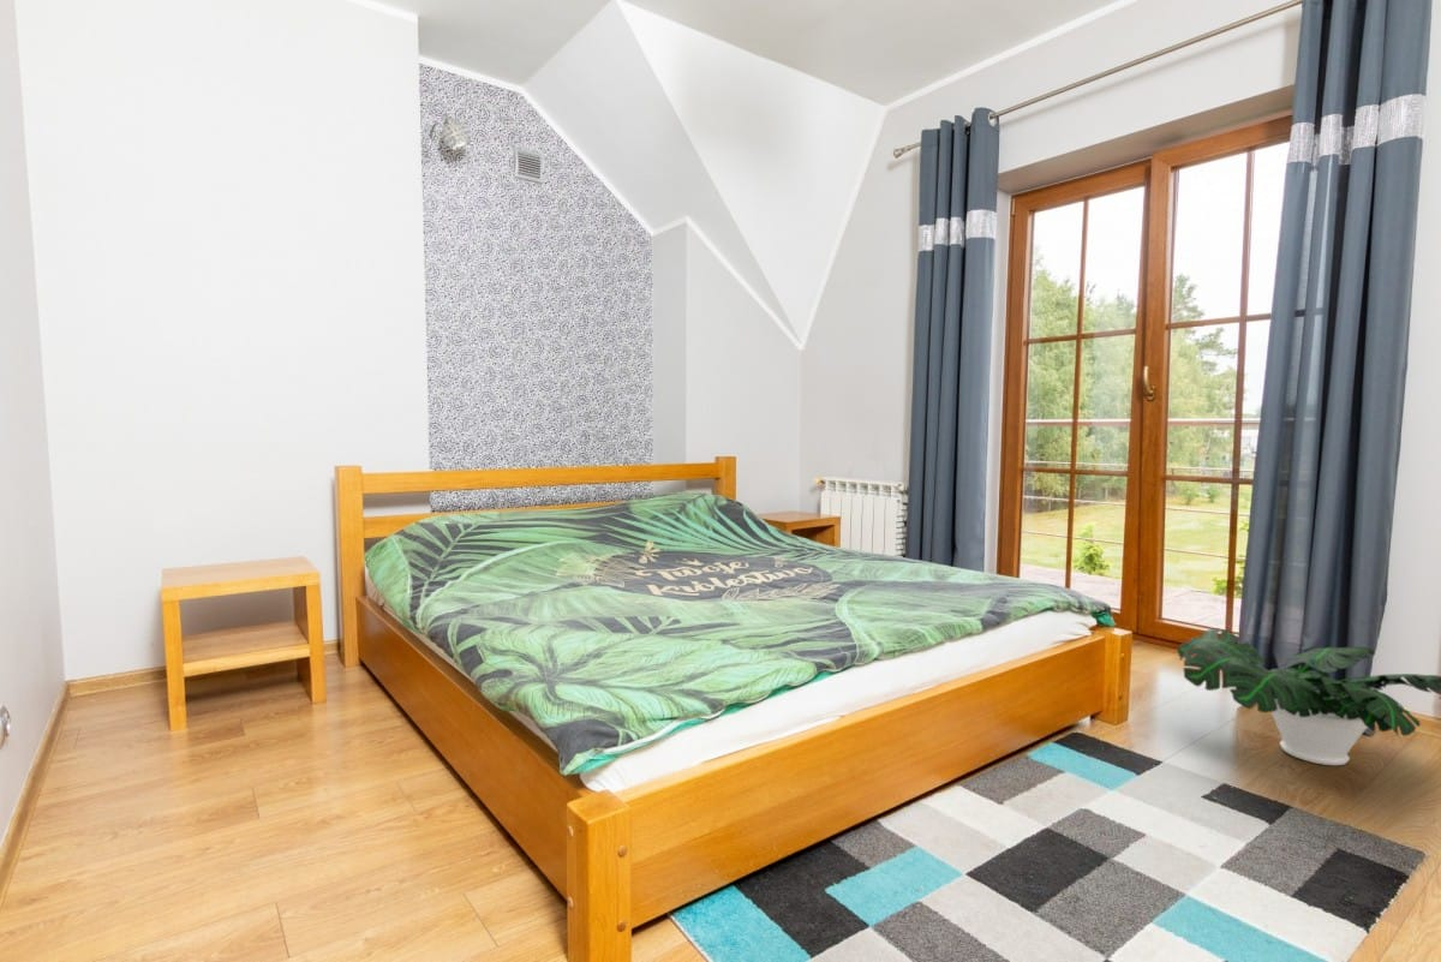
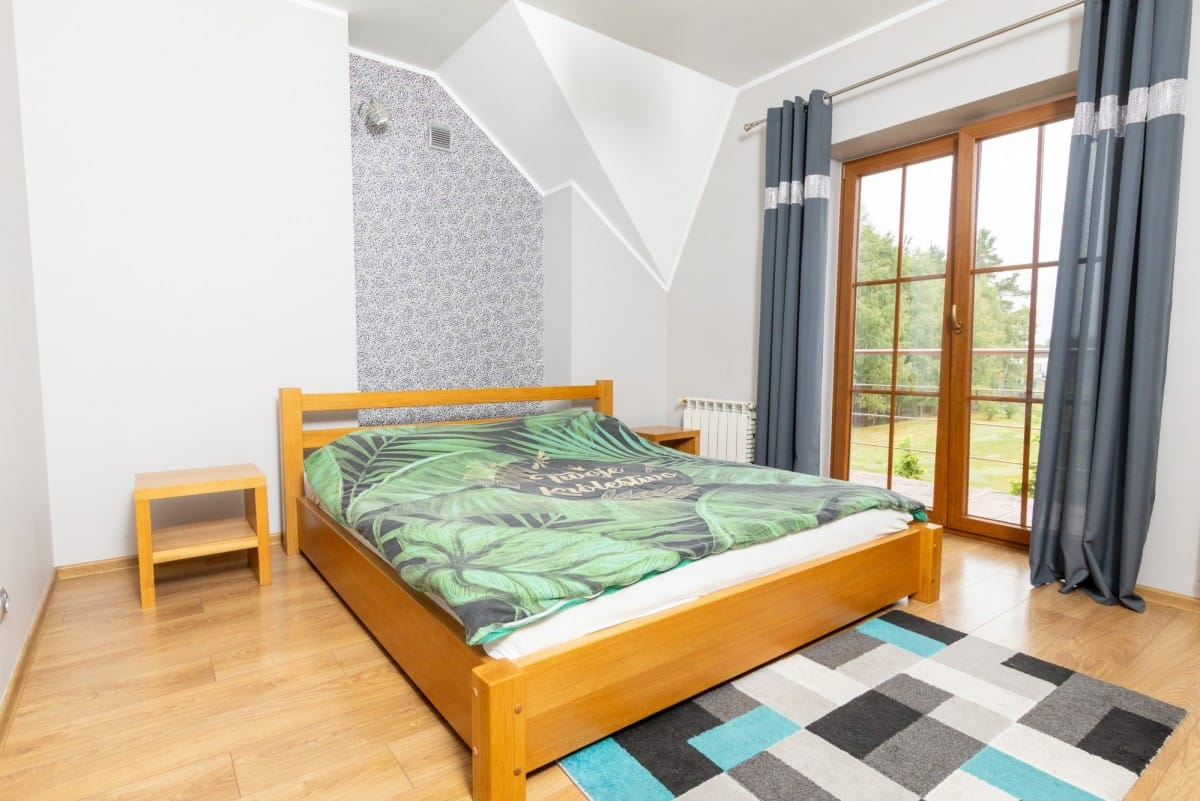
- potted plant (1292, 701)
